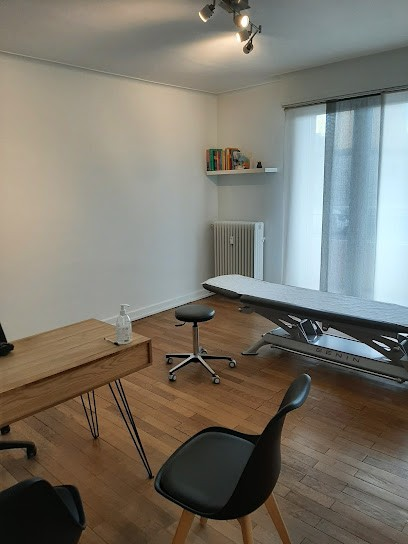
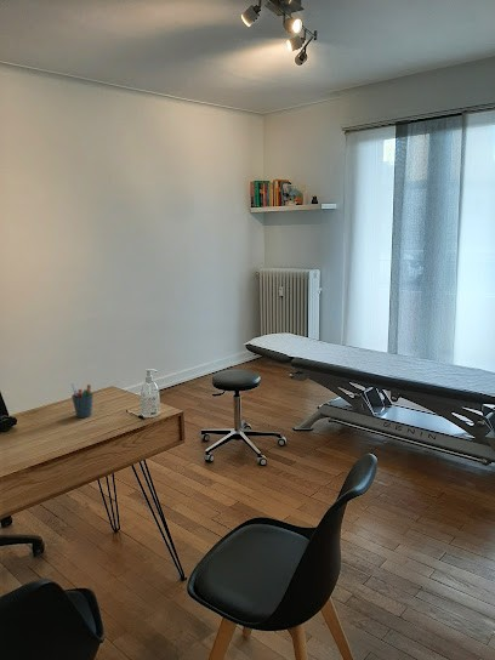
+ pen holder (82, 399)
